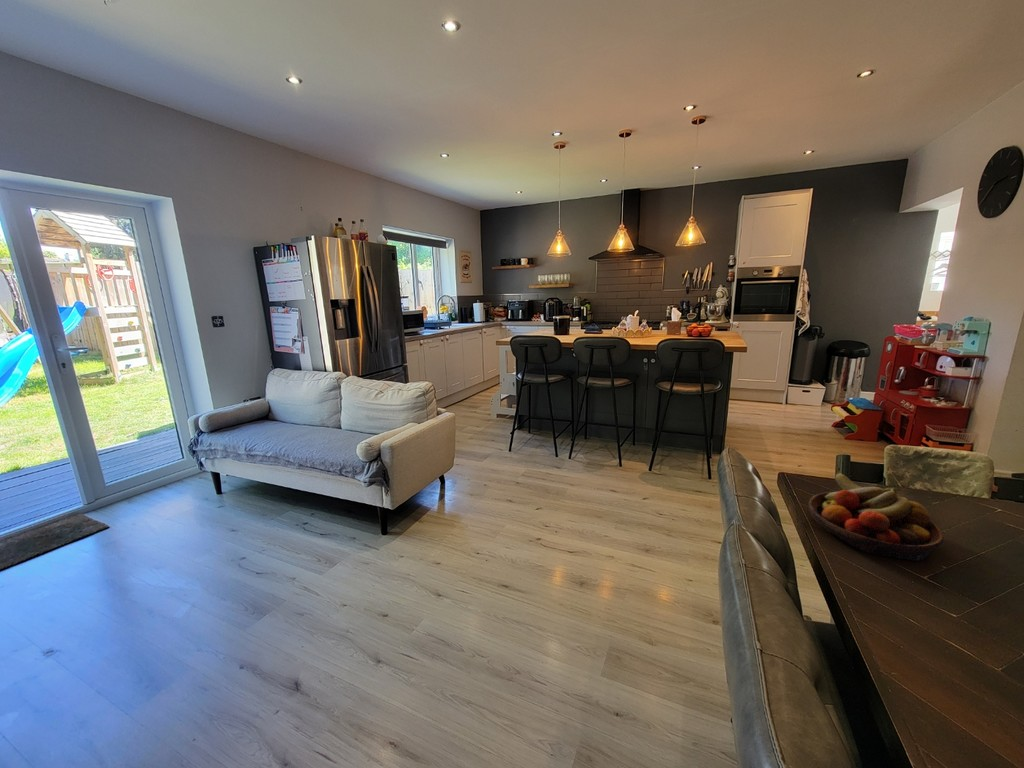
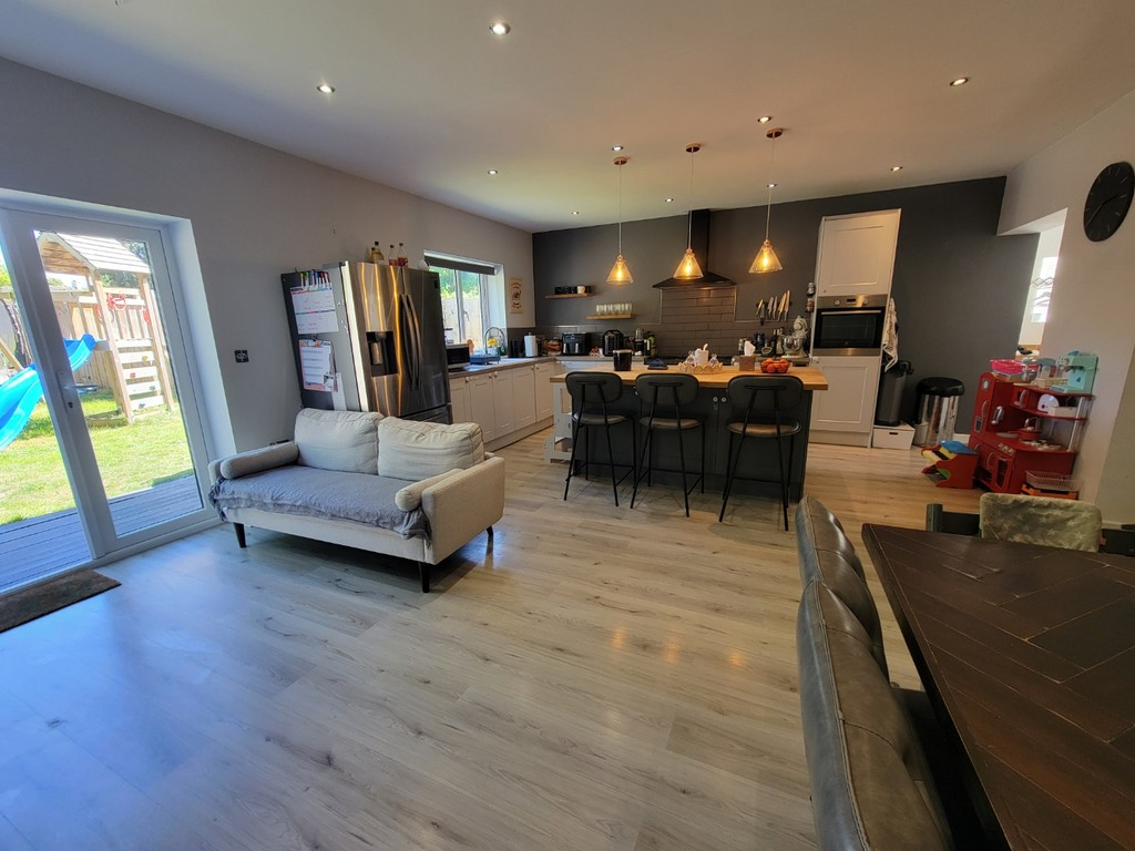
- fruit bowl (870, 511)
